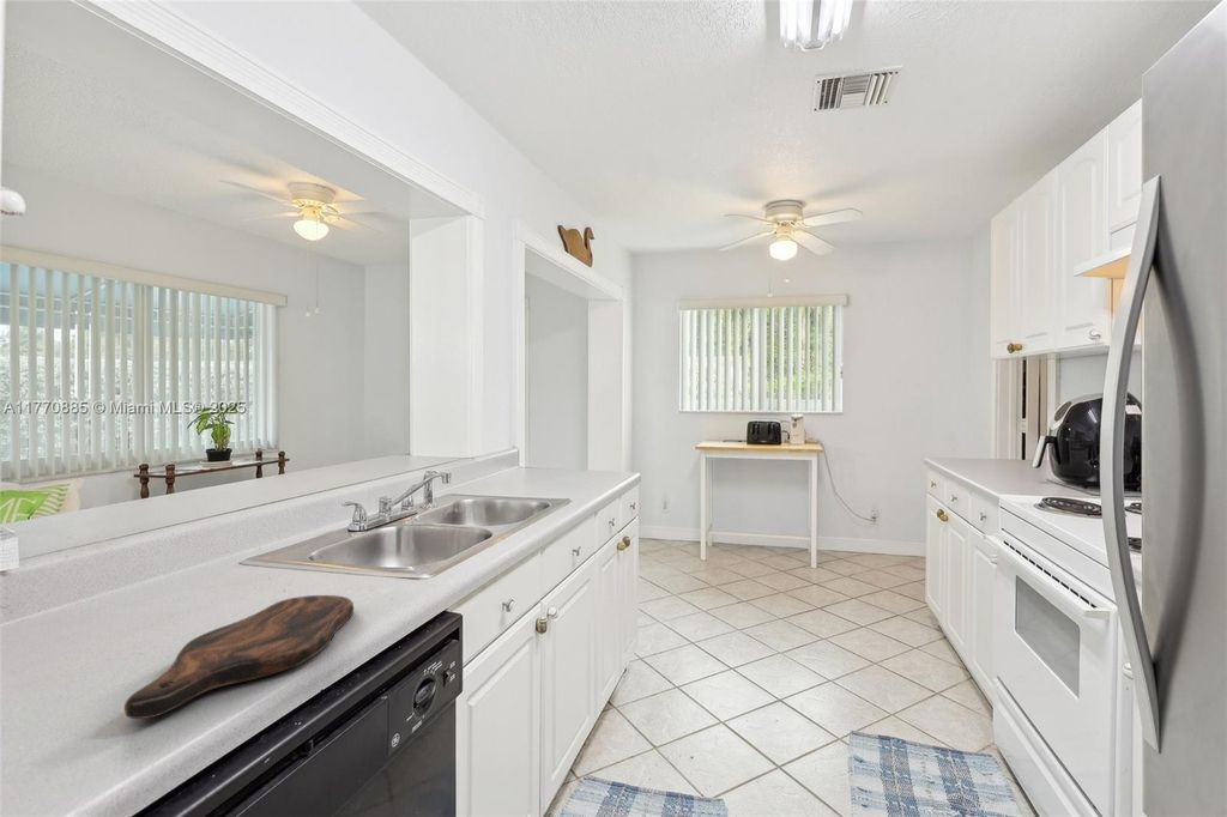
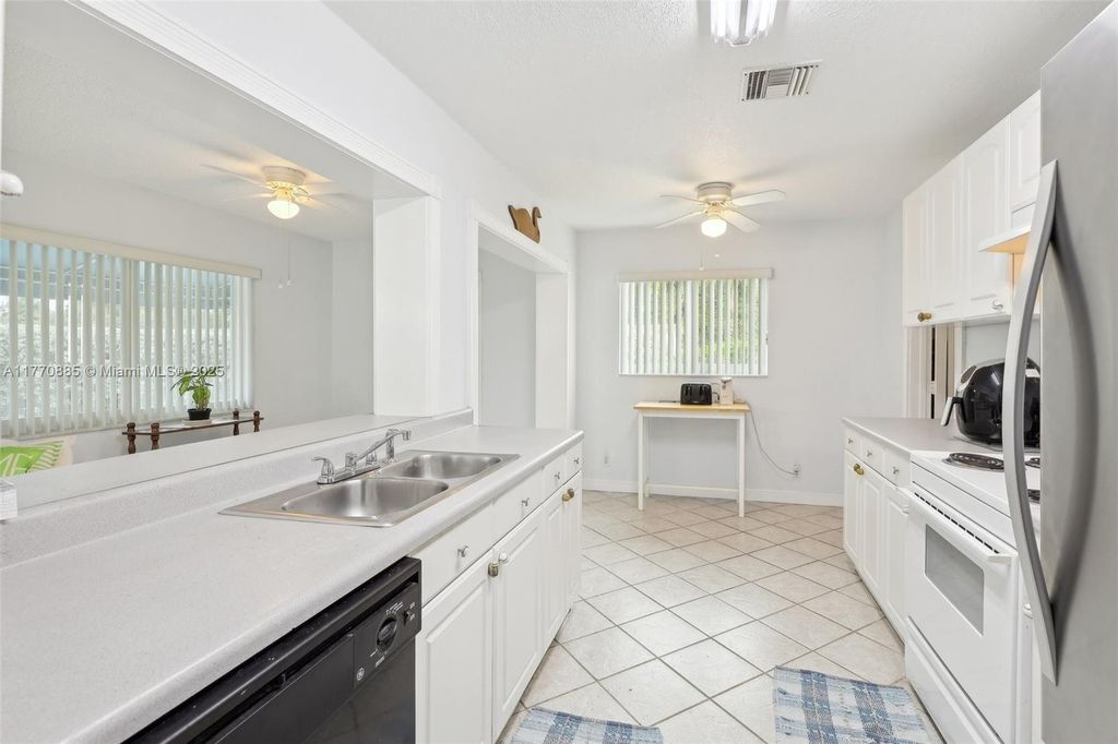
- cutting board (262, 643)
